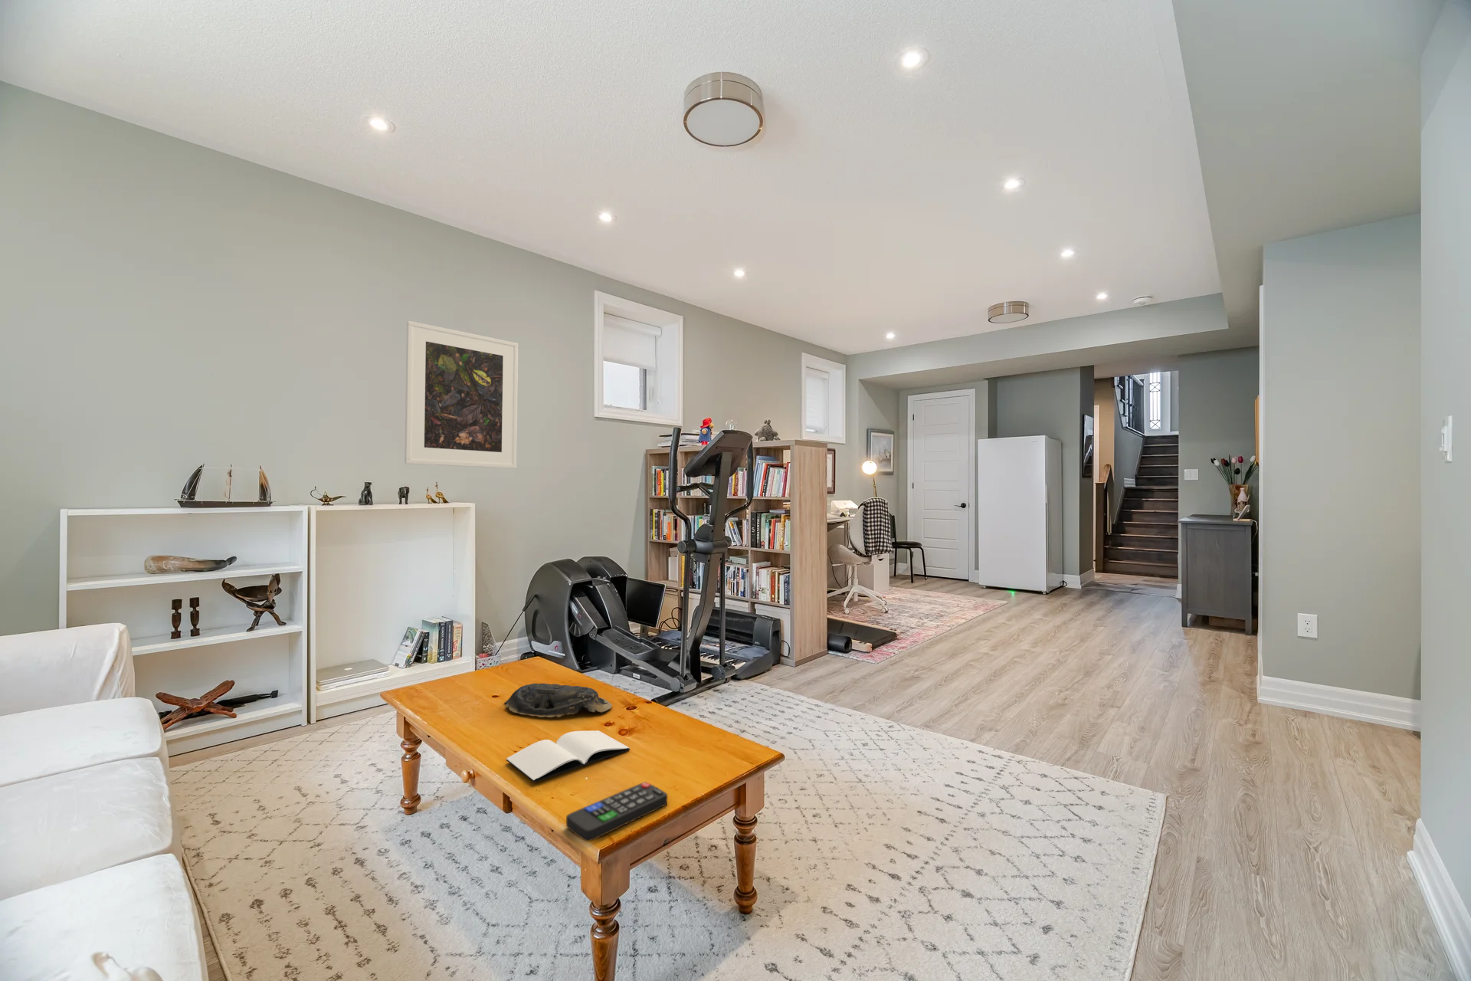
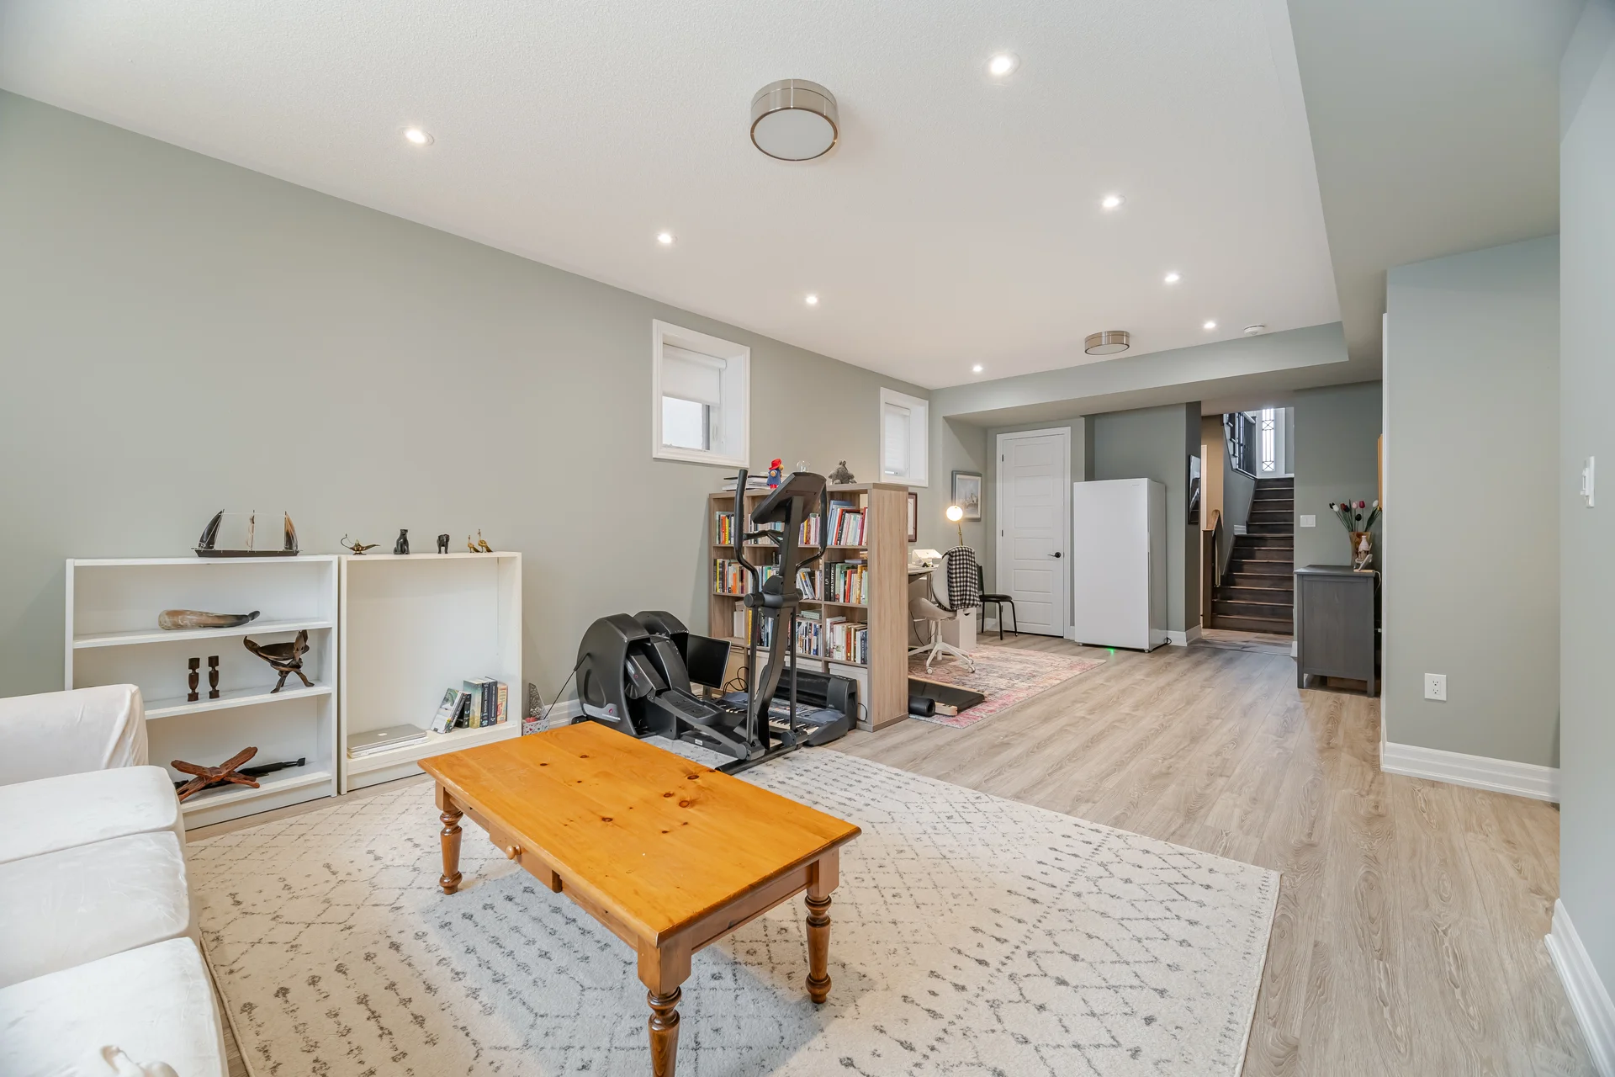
- book (569, 750)
- decorative bowl (556, 696)
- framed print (465, 400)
- remote control (618, 808)
